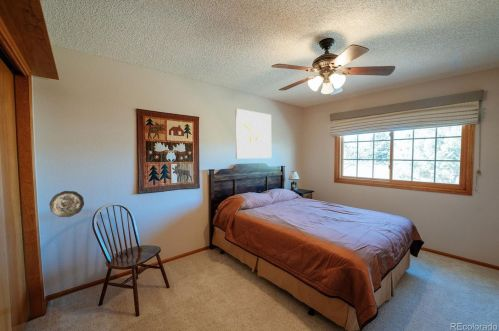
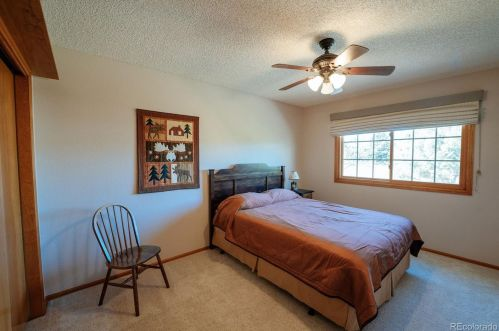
- wall art (254, 135)
- decorative plate (67, 203)
